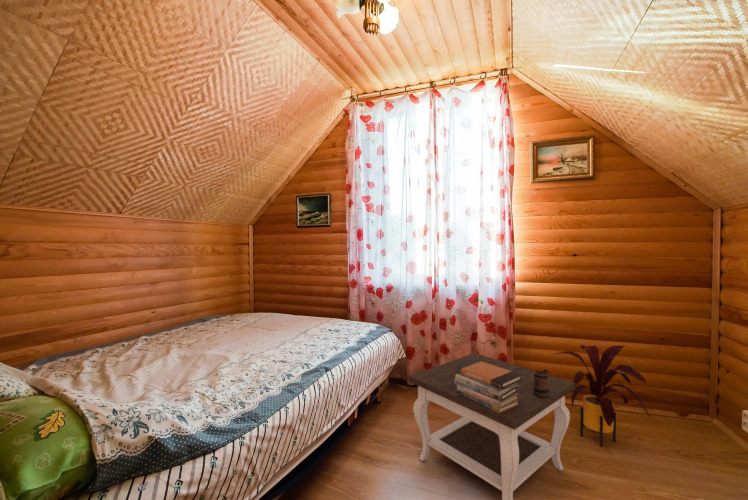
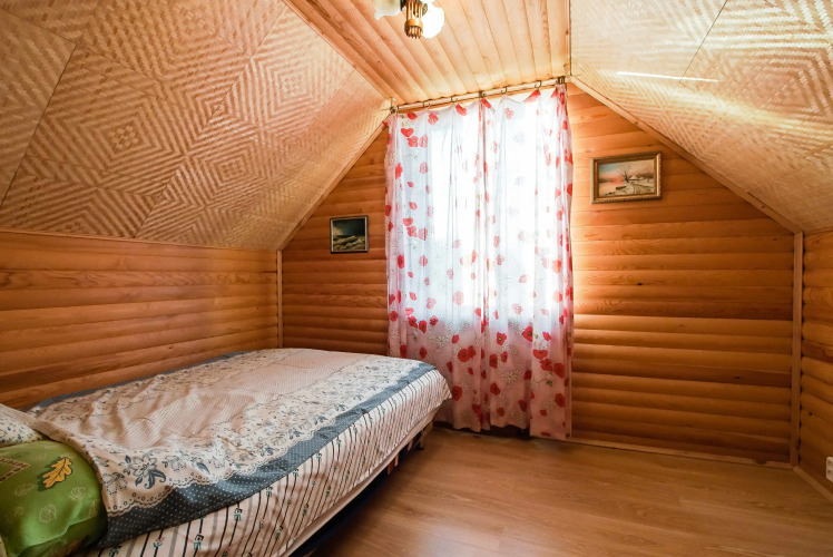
- book stack (486, 383)
- house plant (595, 391)
- mug (542, 382)
- side table (489, 421)
